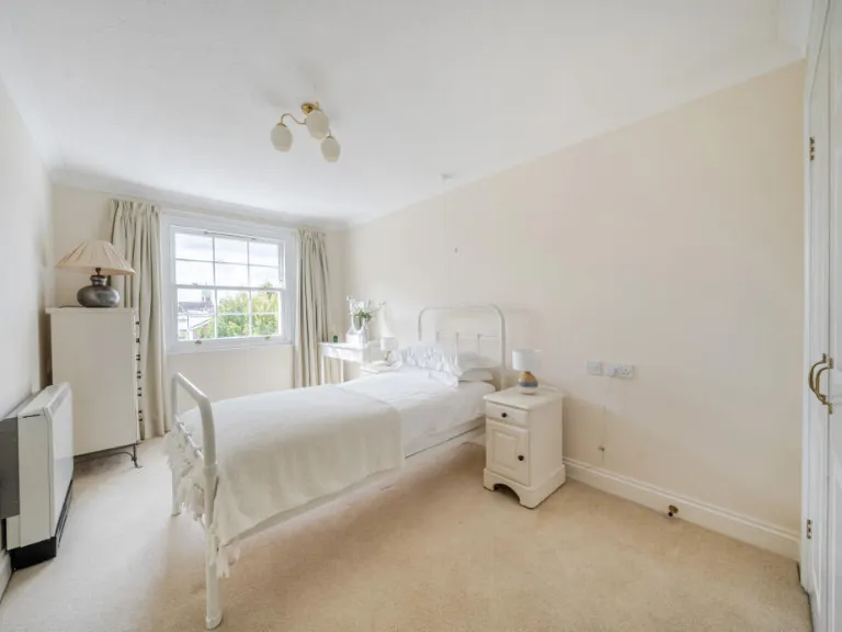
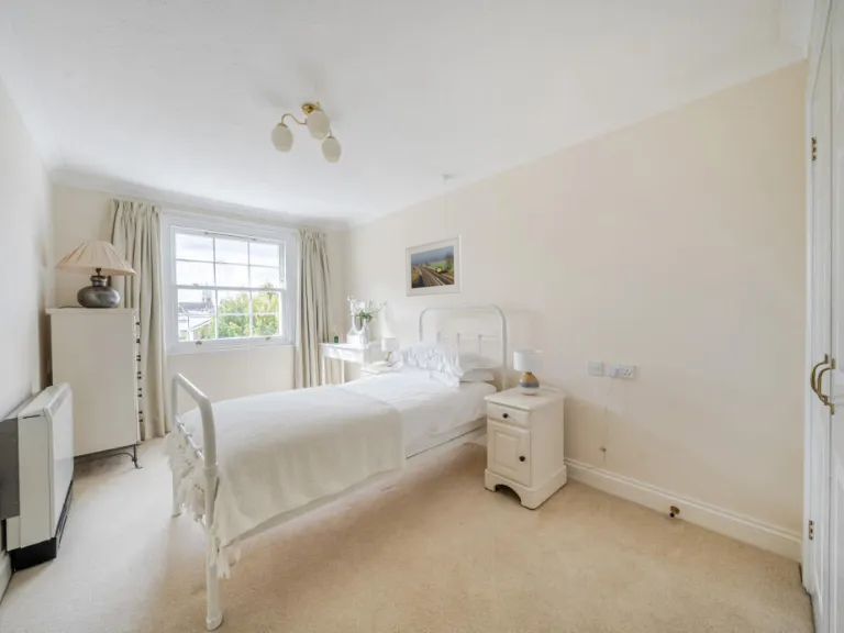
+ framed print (431, 268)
